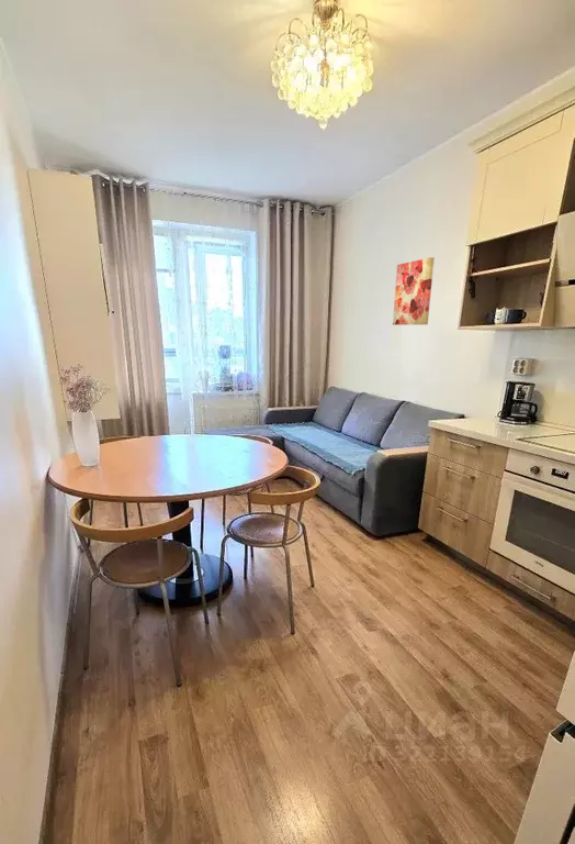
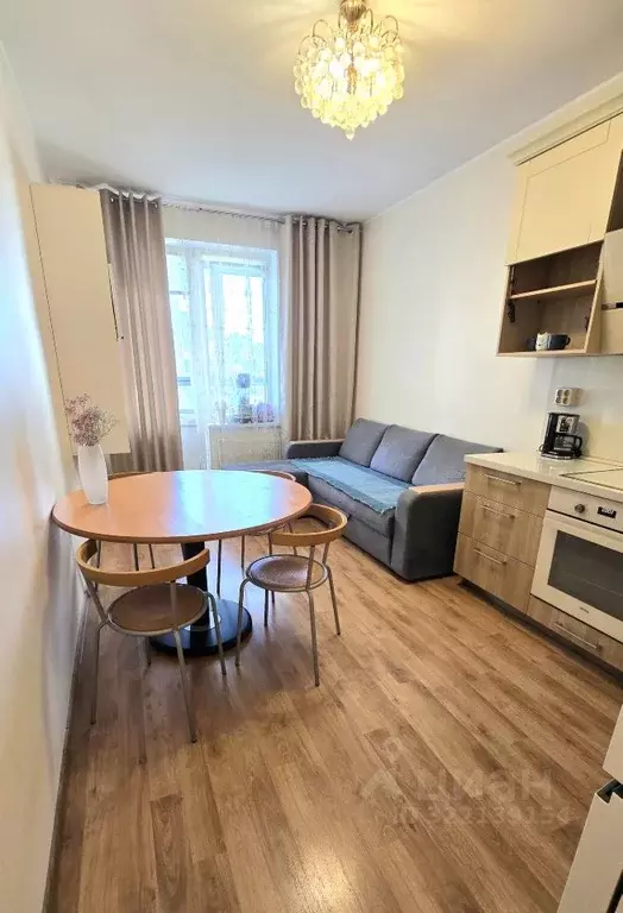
- wall art (411, 293)
